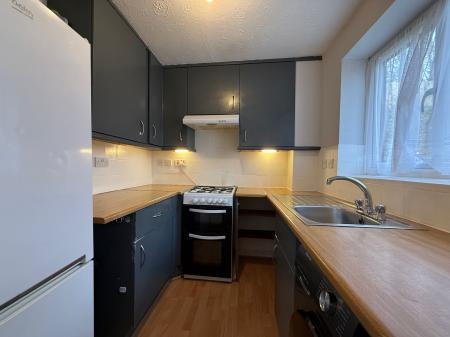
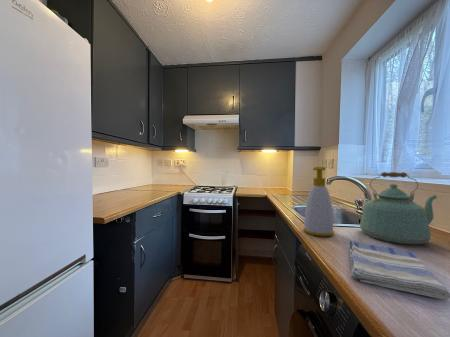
+ dish towel (387, 263)
+ soap bottle (319, 199)
+ kettle (399, 204)
